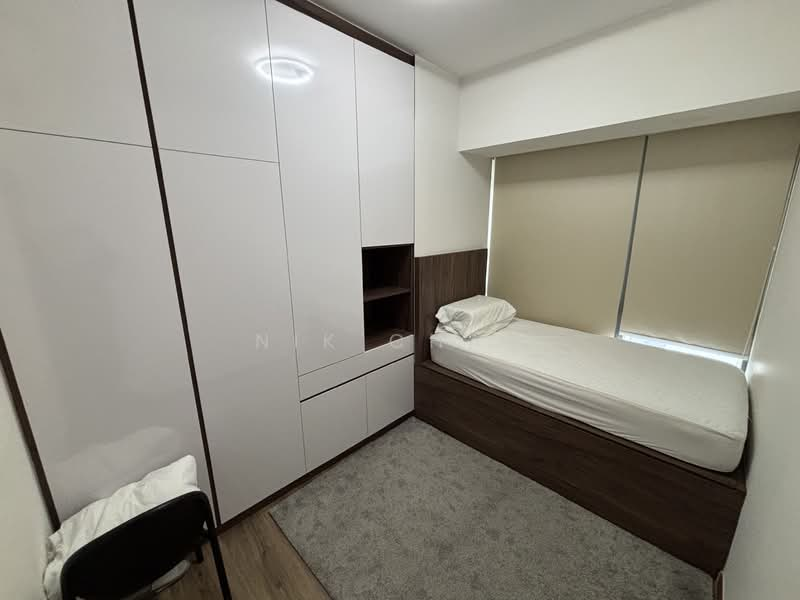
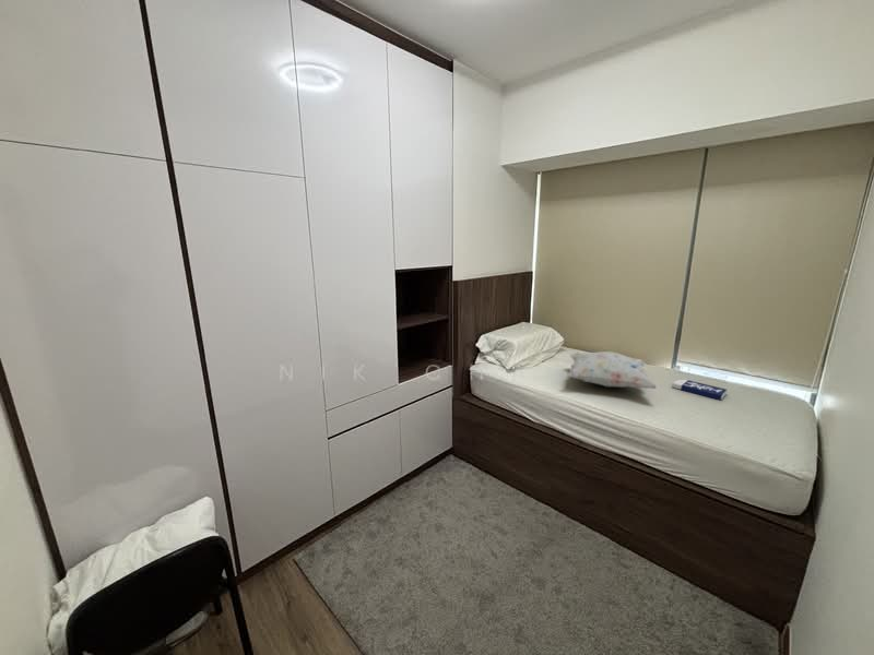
+ decorative pillow (607, 368)
+ book (698, 388)
